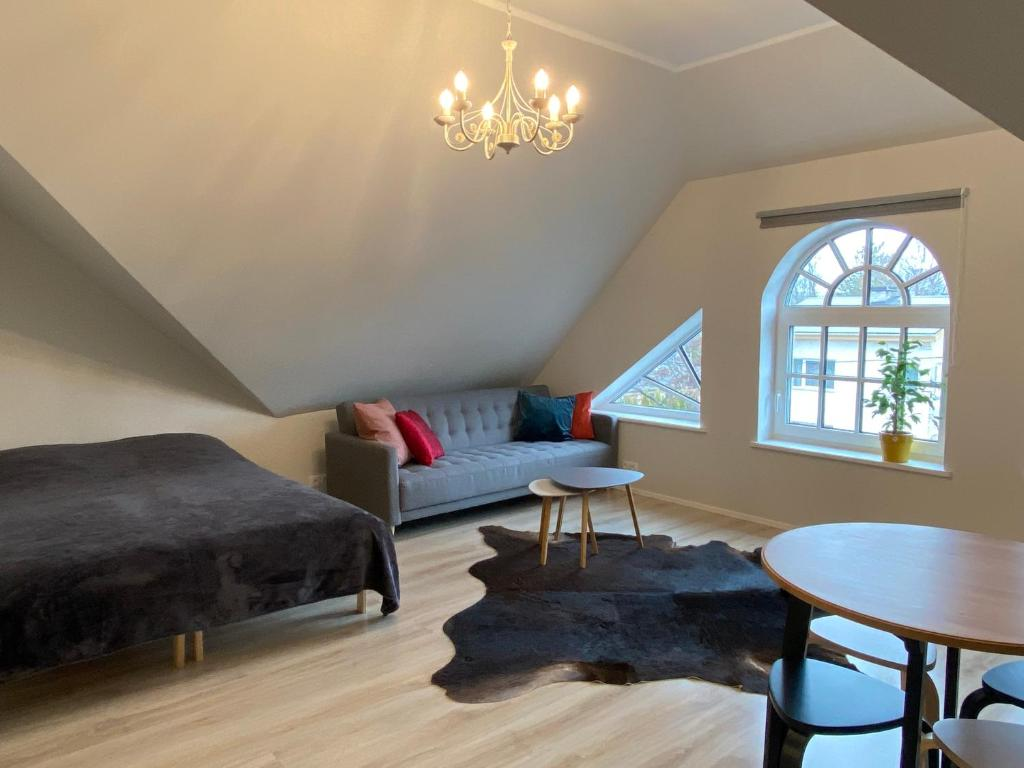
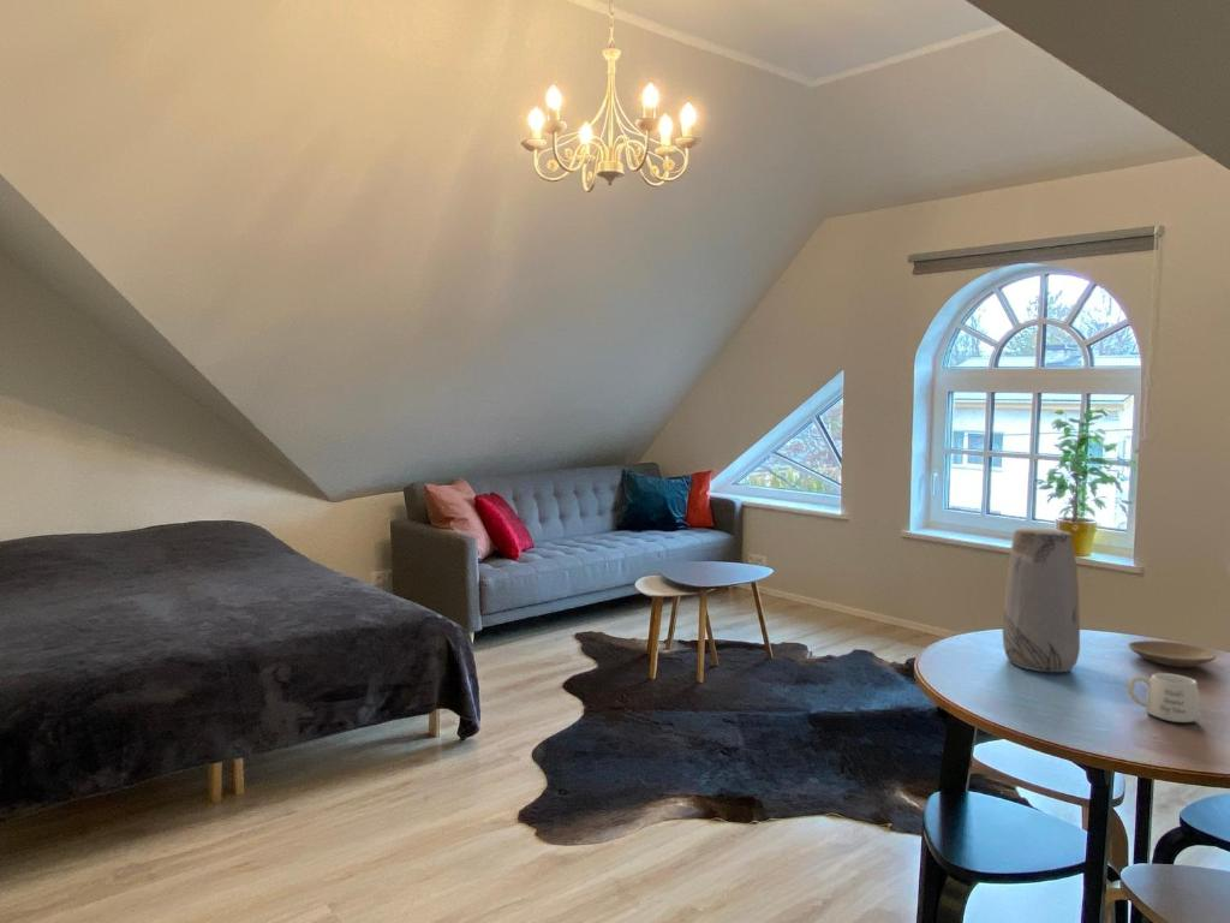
+ vase (1041, 597)
+ plate (1170, 655)
+ mug (1163, 696)
